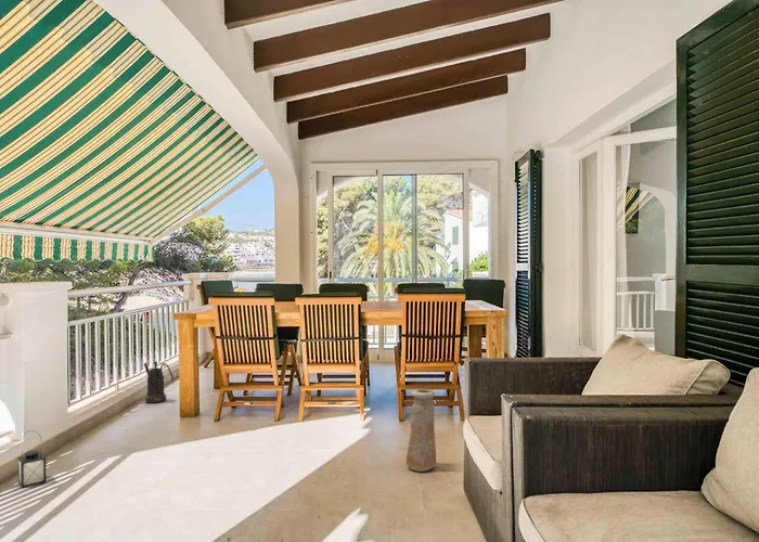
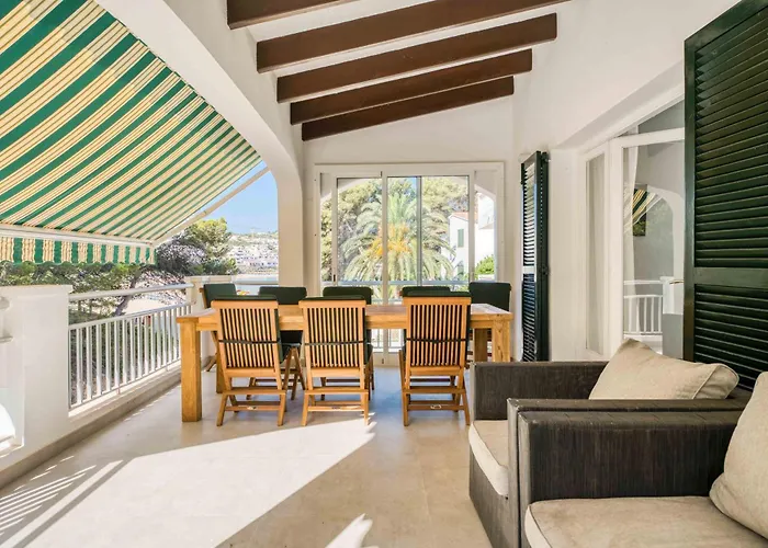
- vase (421, 428)
- watering can (158, 382)
- lantern (31, 455)
